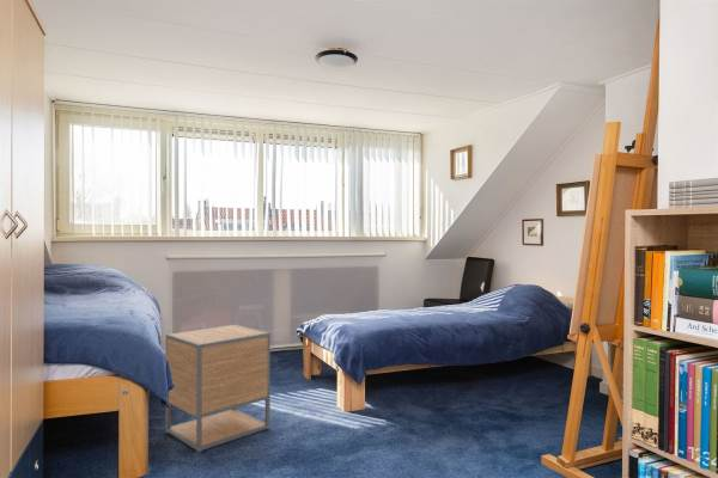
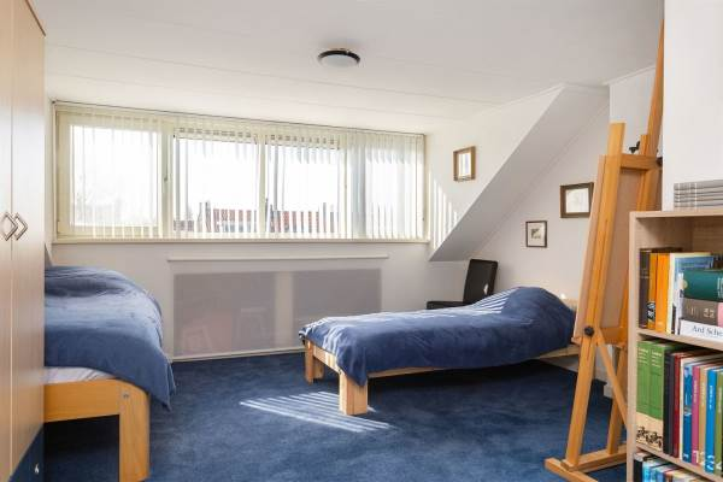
- nightstand (218, 381)
